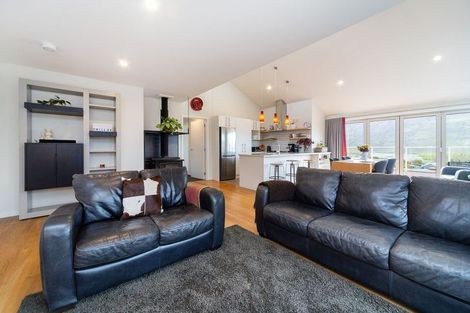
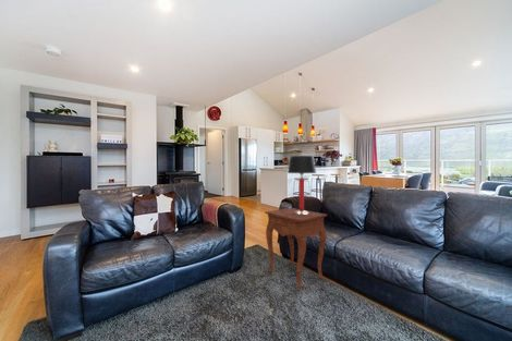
+ table lamp (301, 184)
+ side table (293, 245)
